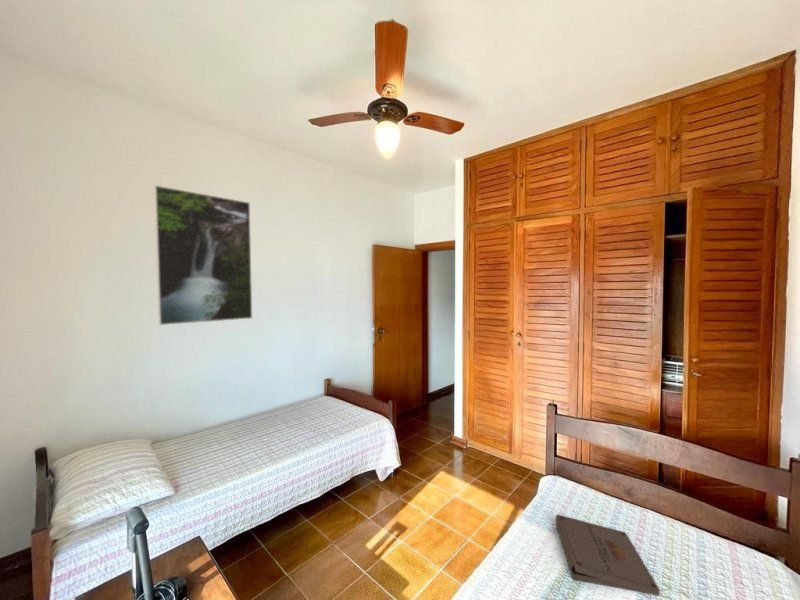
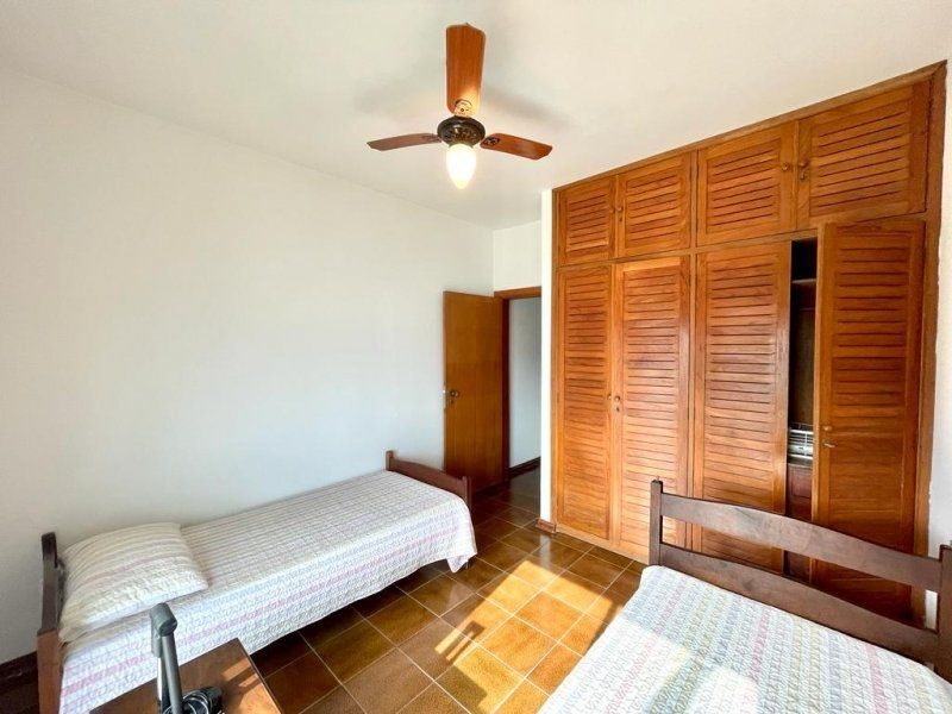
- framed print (207, 258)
- pizza box (600, 549)
